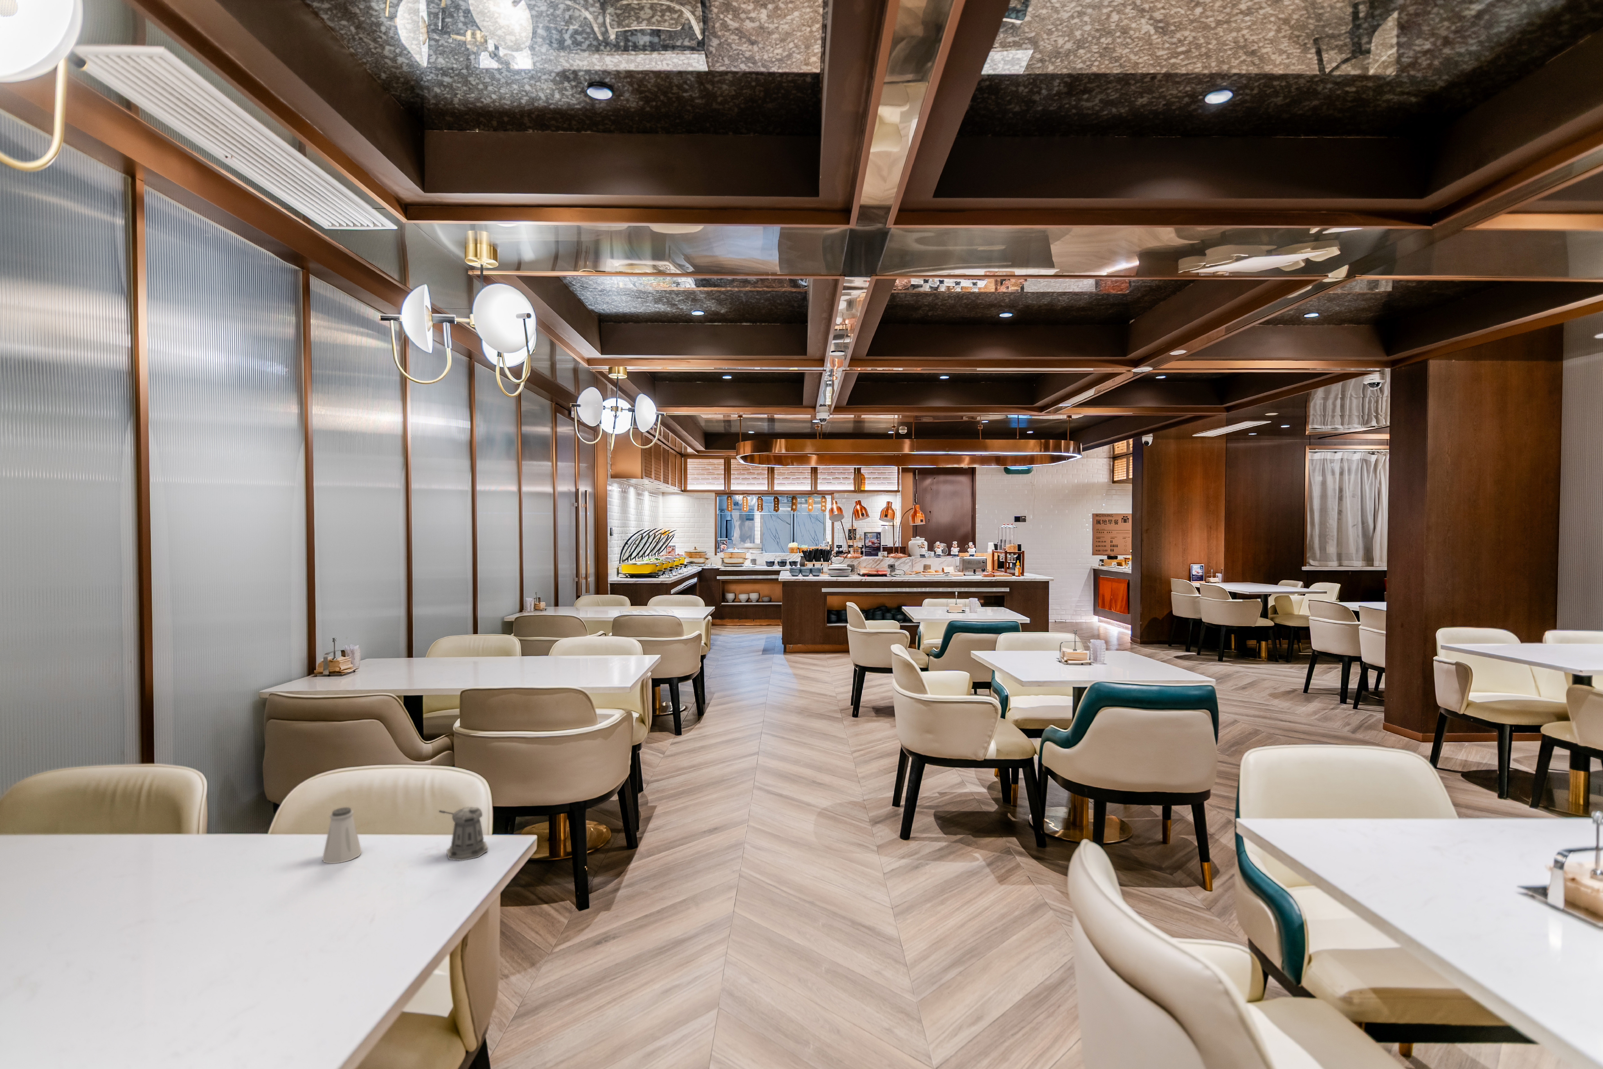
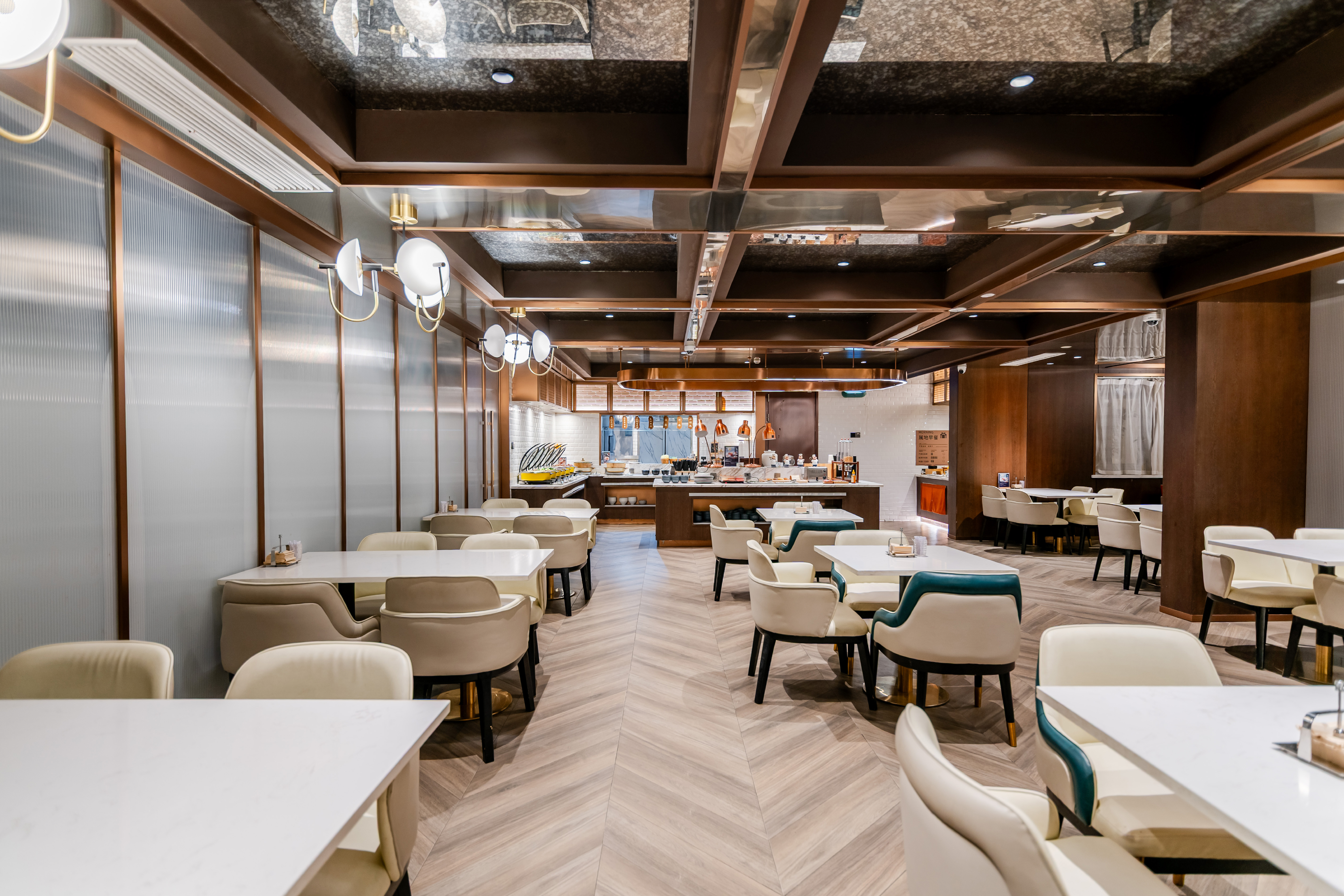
- pepper shaker (464, 829)
- saltshaker (341, 833)
